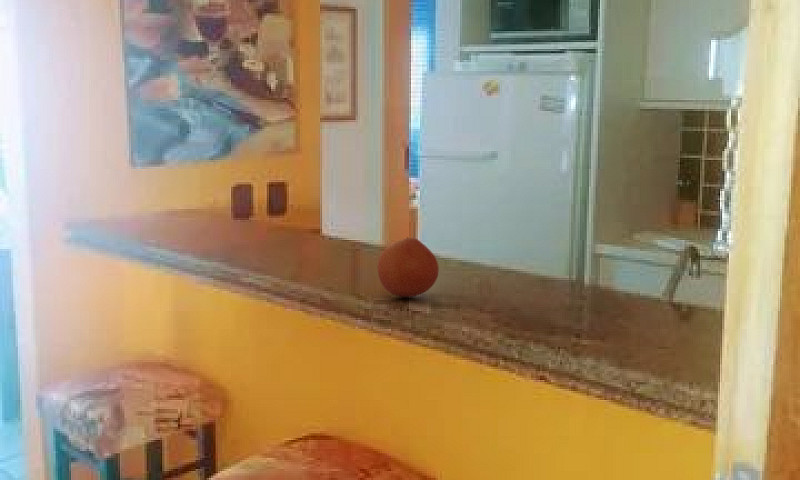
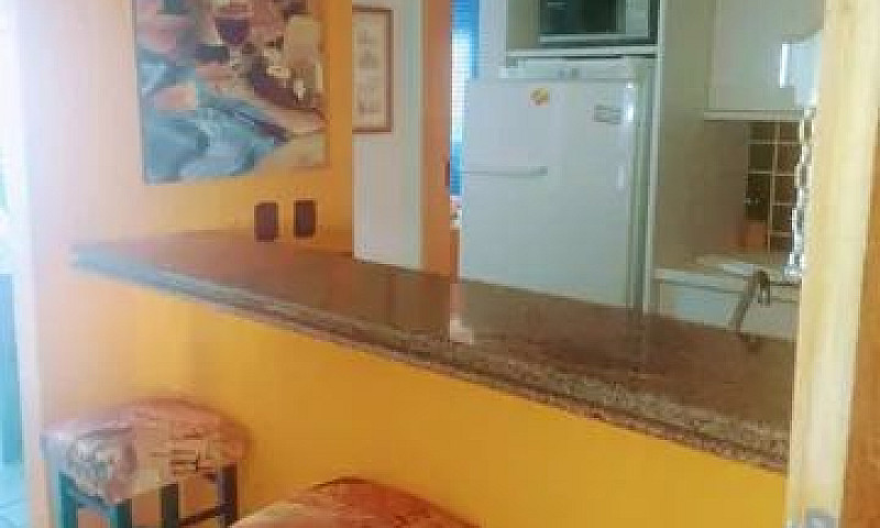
- fruit (407, 267)
